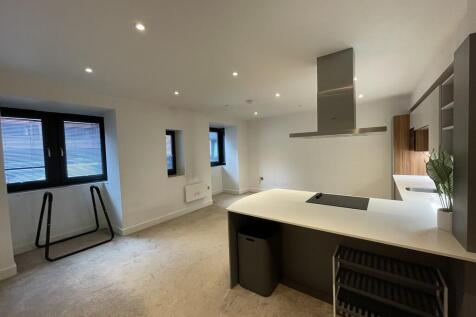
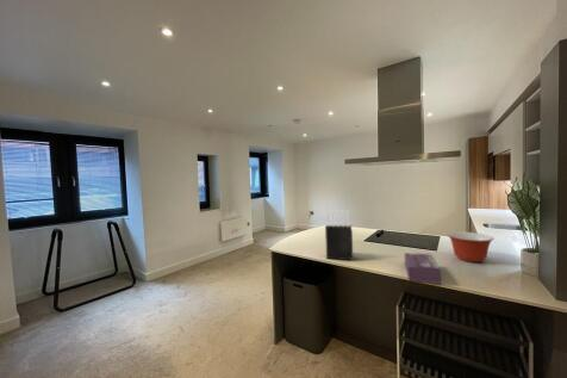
+ tissue box (420, 266)
+ knife block (338, 233)
+ mixing bowl (469, 247)
